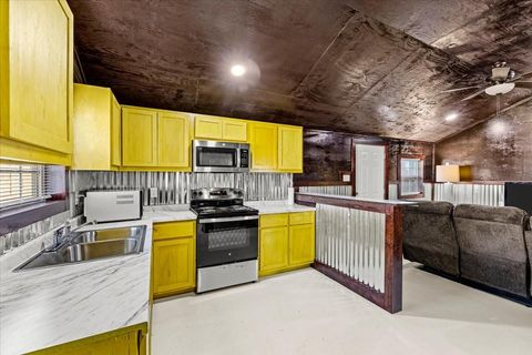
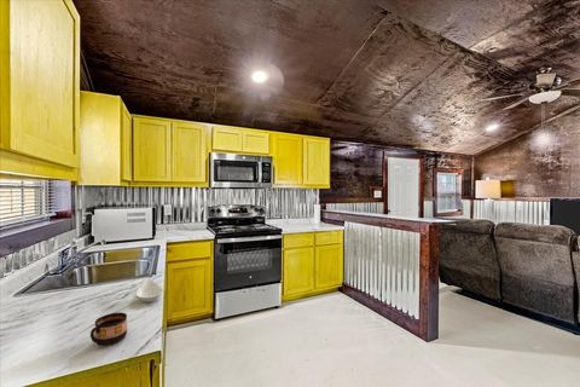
+ cup (109, 329)
+ spoon rest (147, 288)
